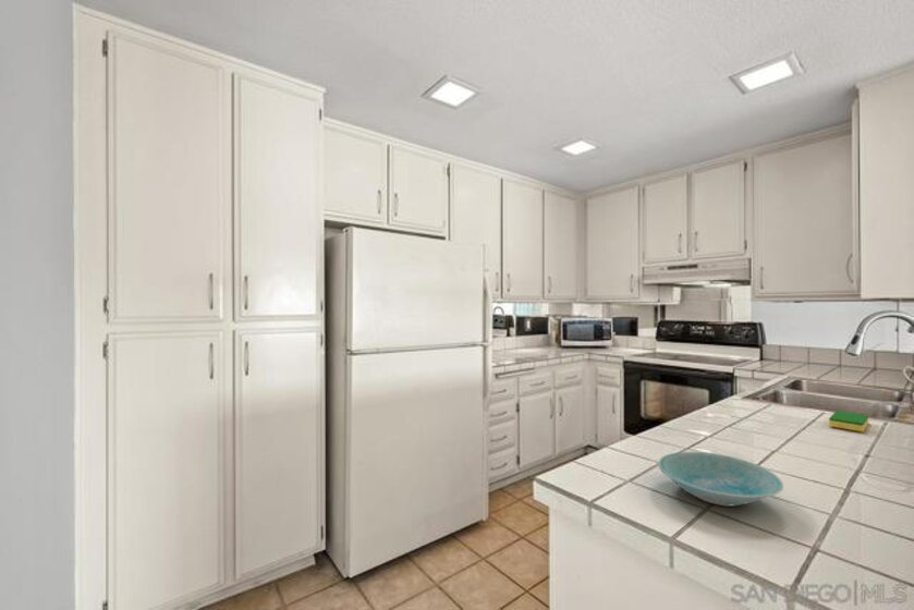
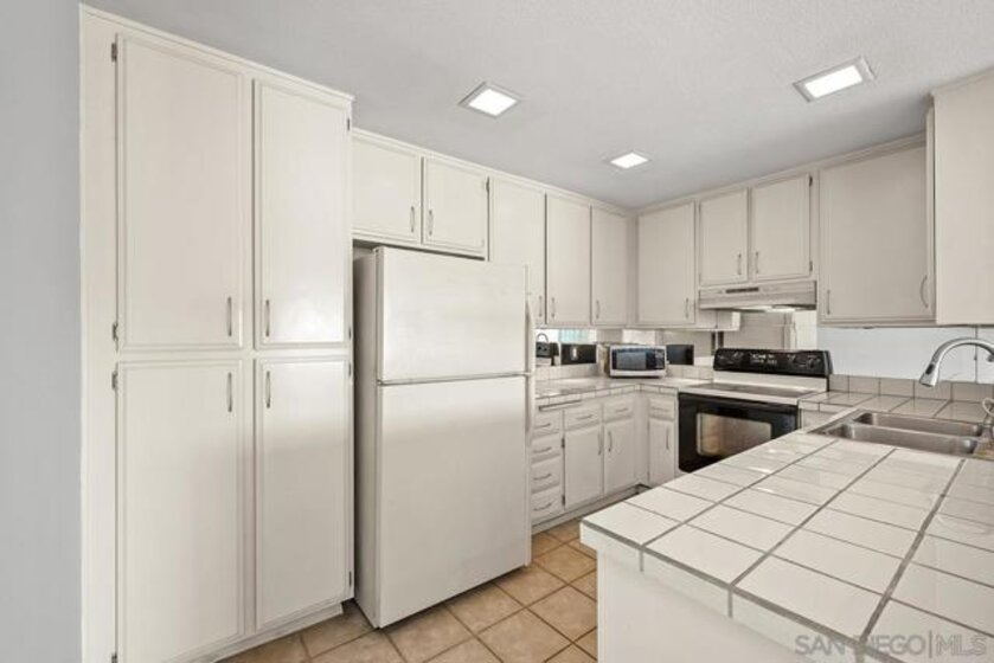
- bowl (716, 481)
- dish sponge (849, 420)
